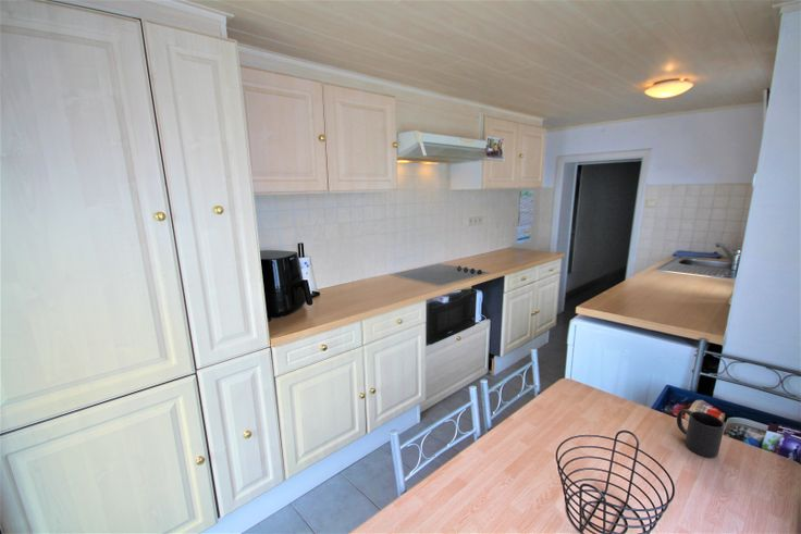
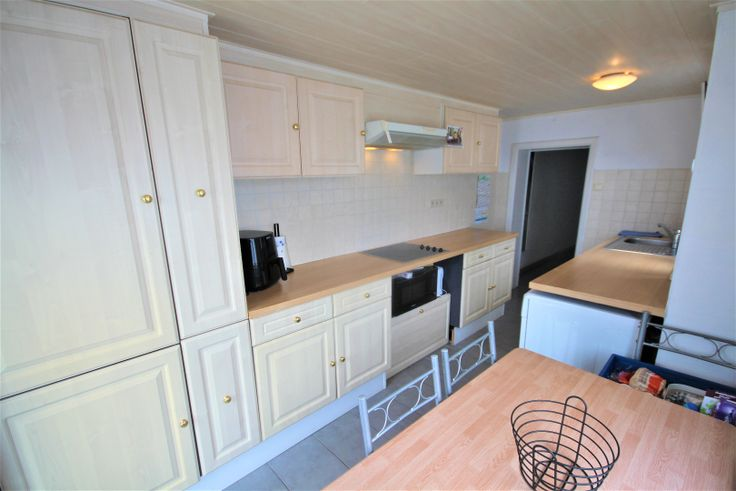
- mug (695, 429)
